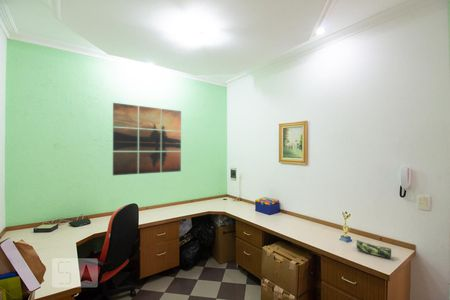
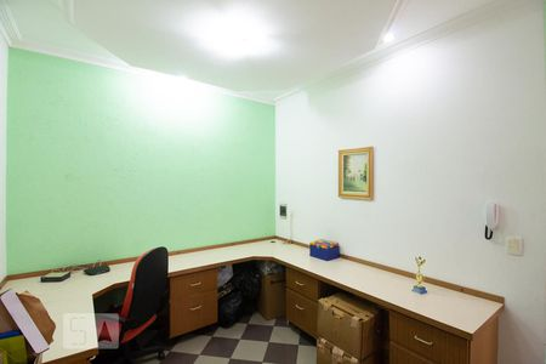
- wall art (150, 140)
- pencil case (372, 248)
